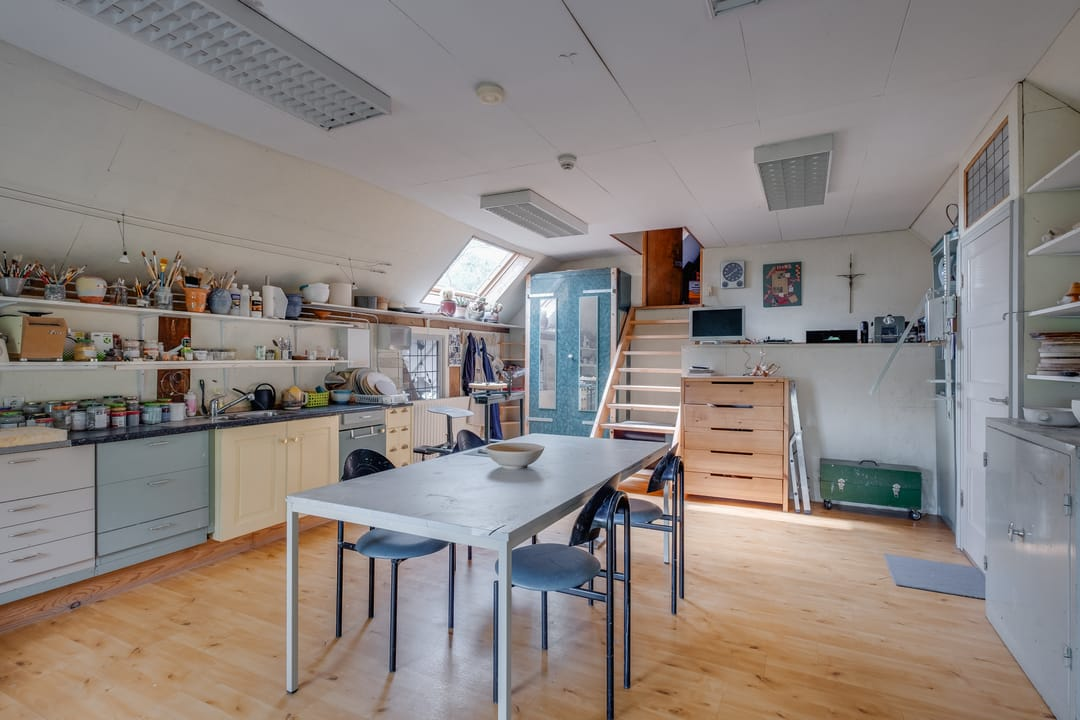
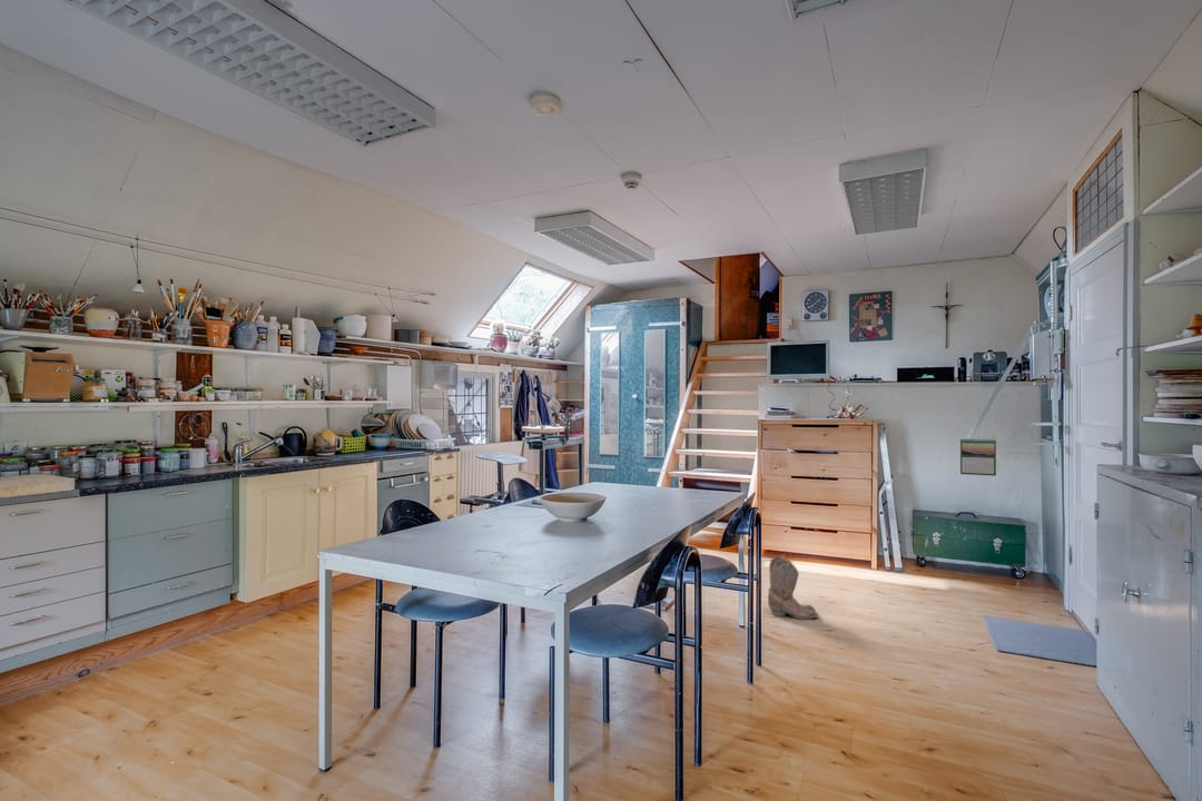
+ boots (792, 585)
+ calendar (977, 456)
